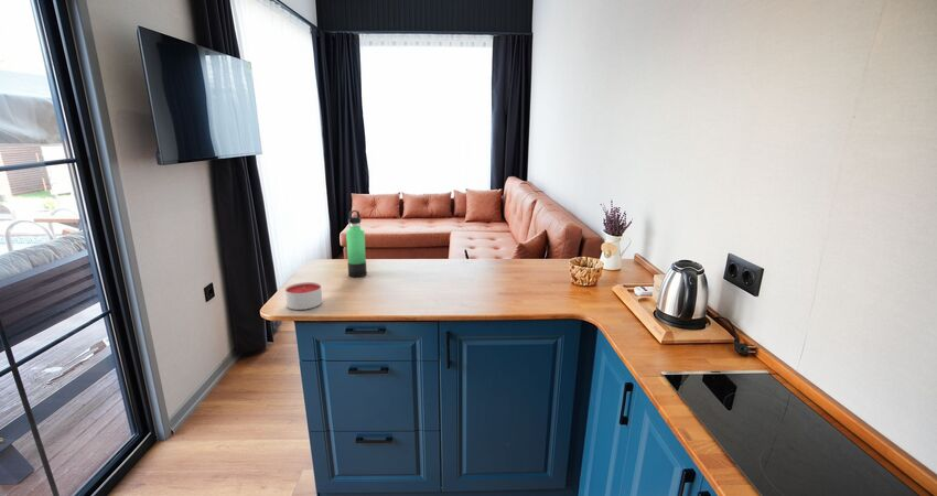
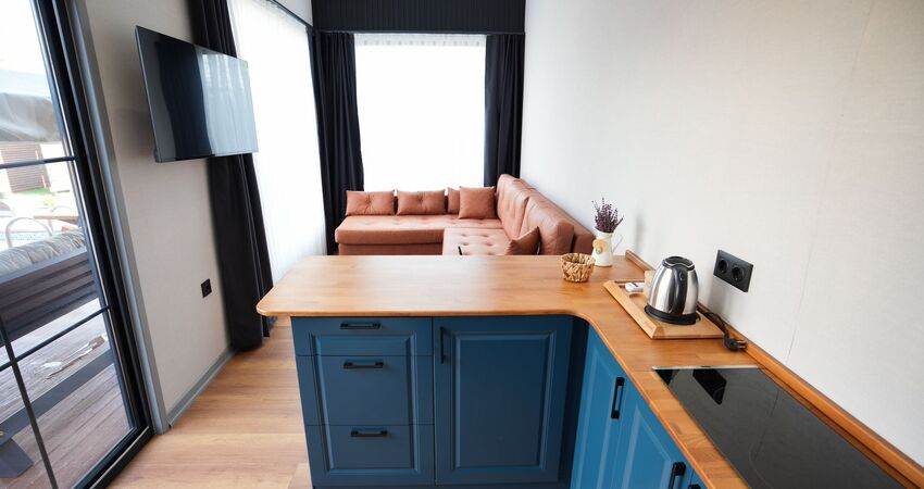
- thermos bottle (355, 242)
- candle (303, 294)
